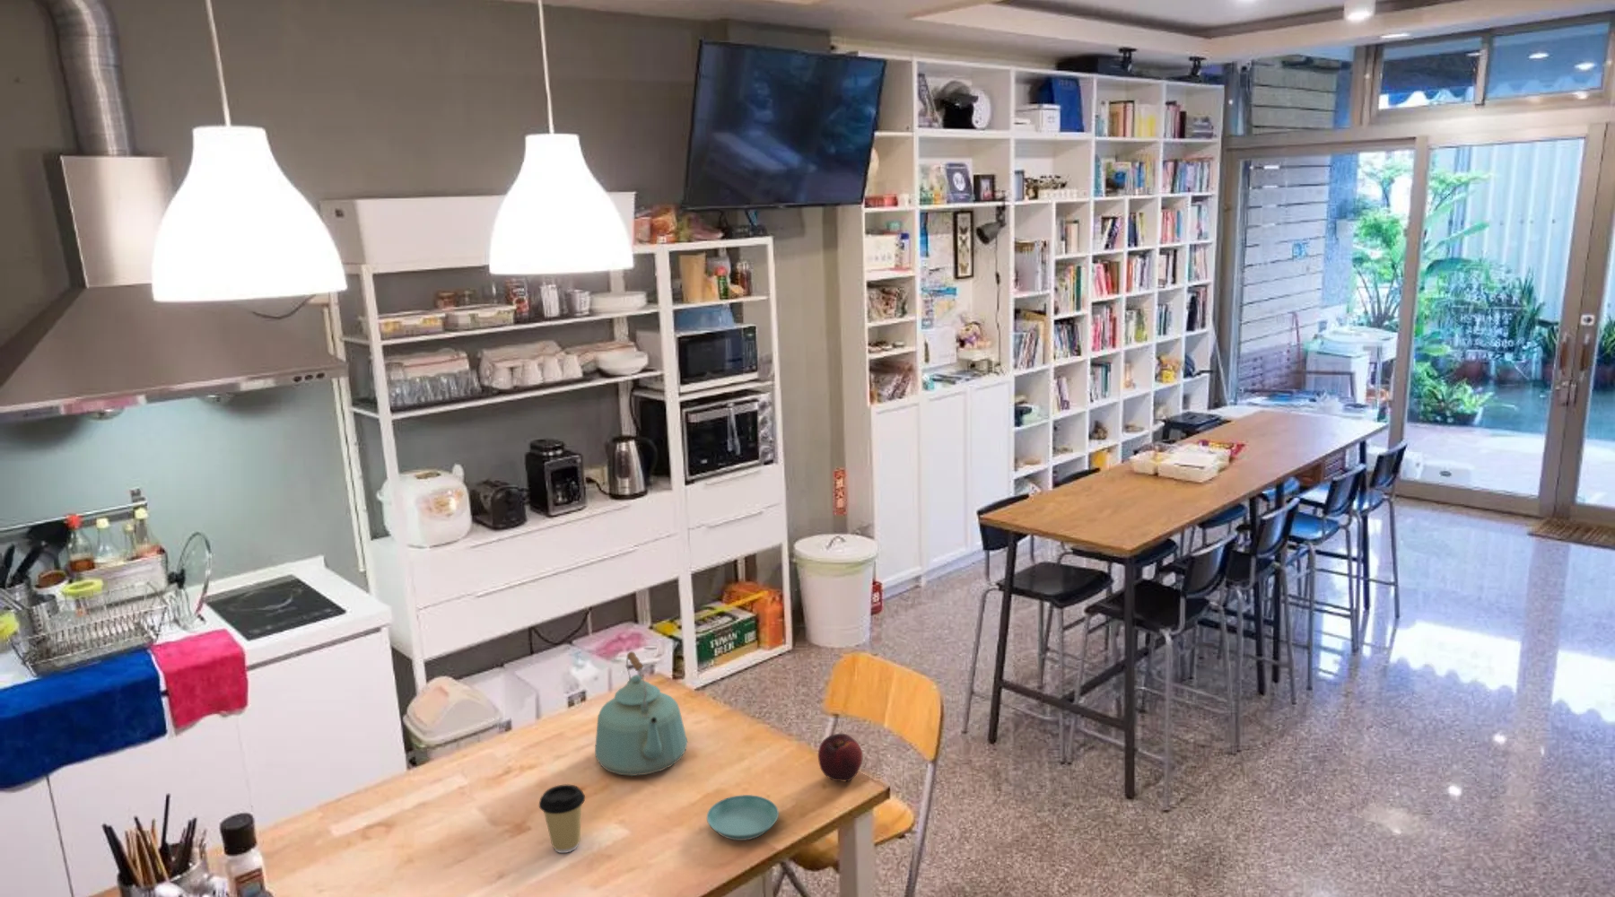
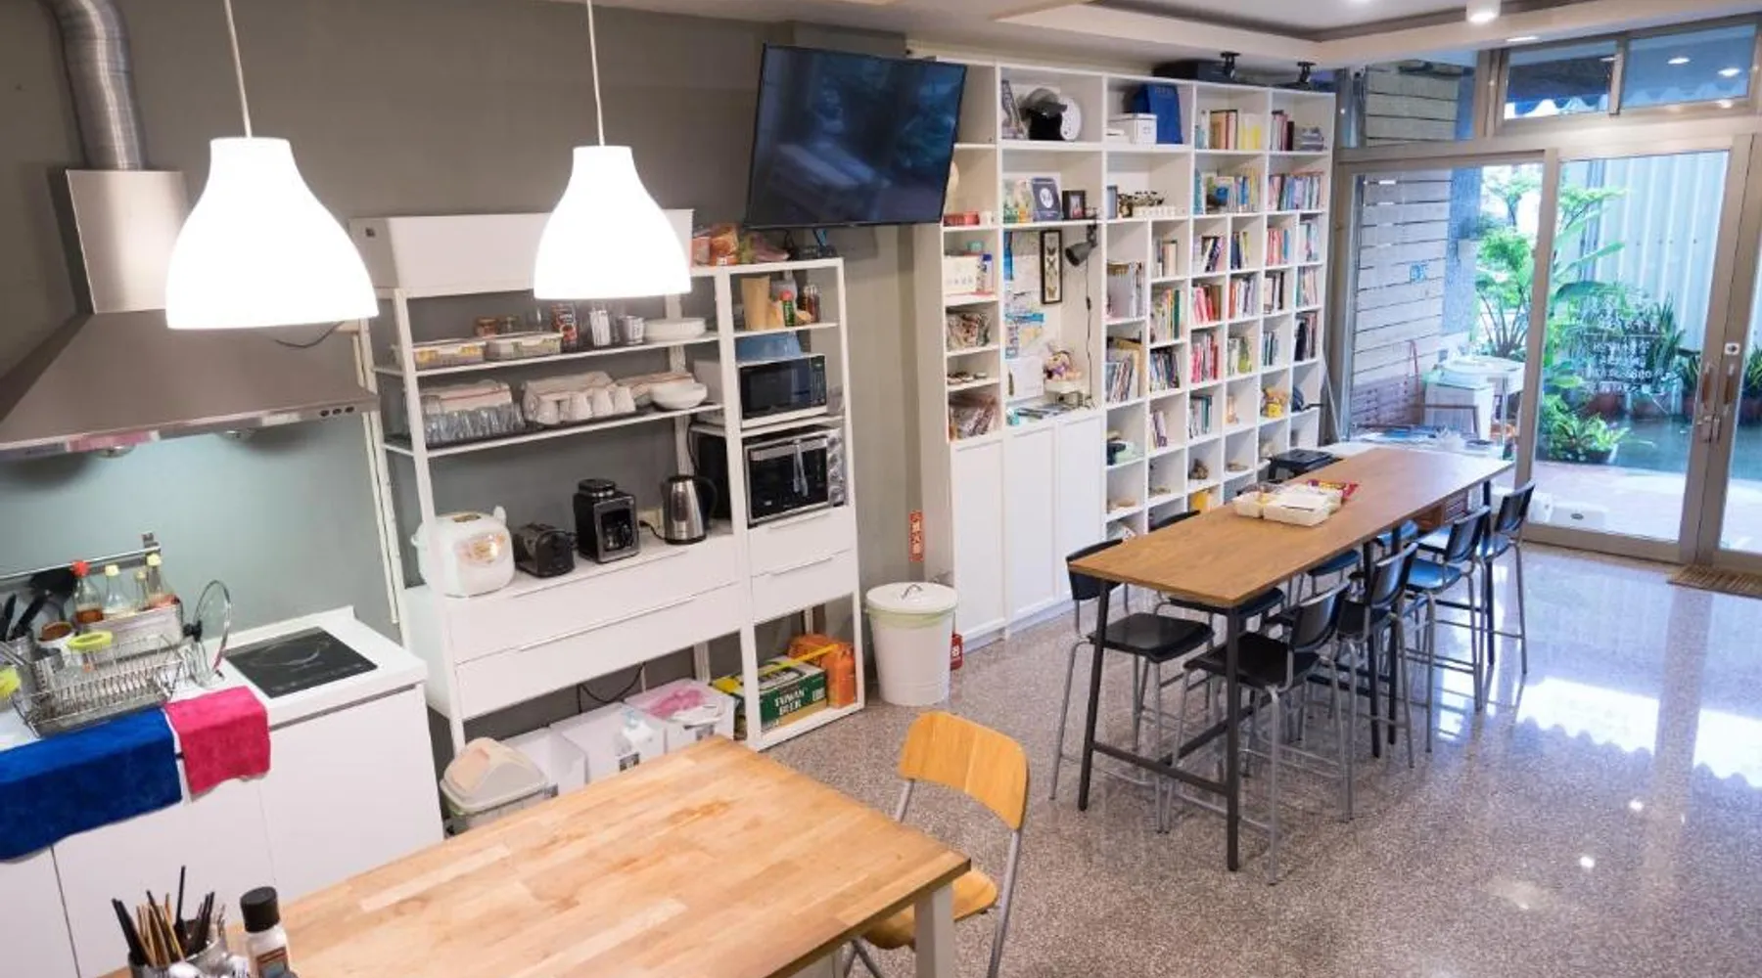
- fruit (838, 757)
- kettle (641, 711)
- saucer (743, 820)
- coffee cup (563, 819)
